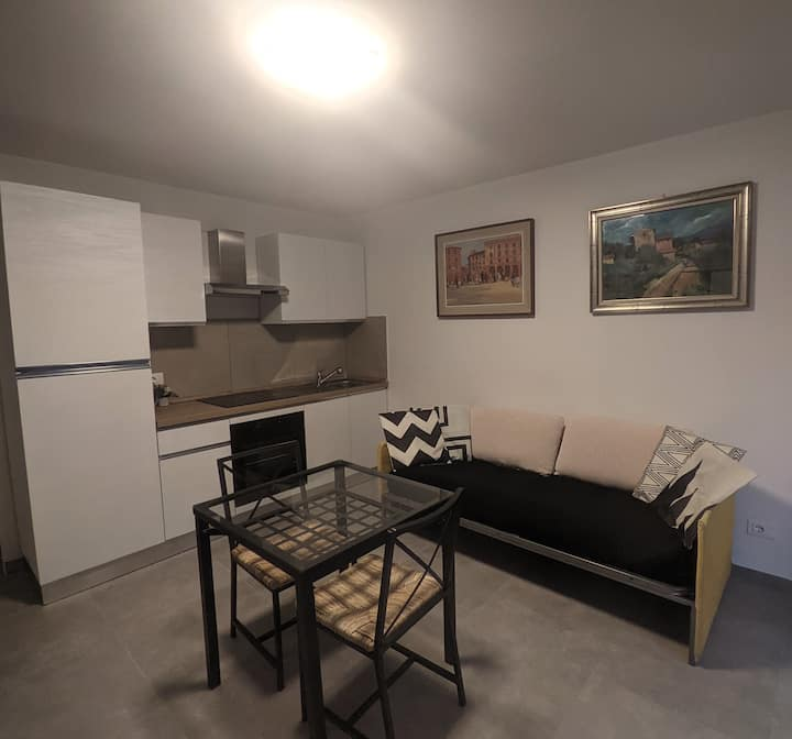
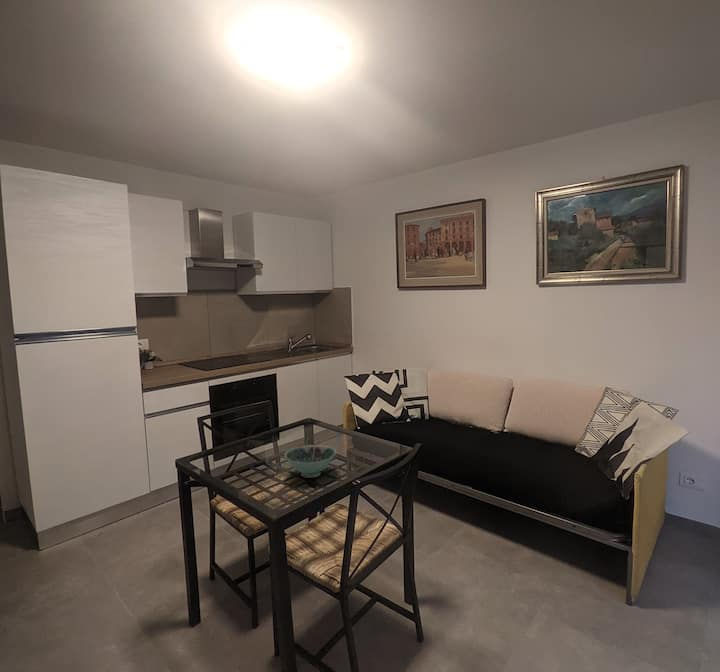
+ bowl (310, 463)
